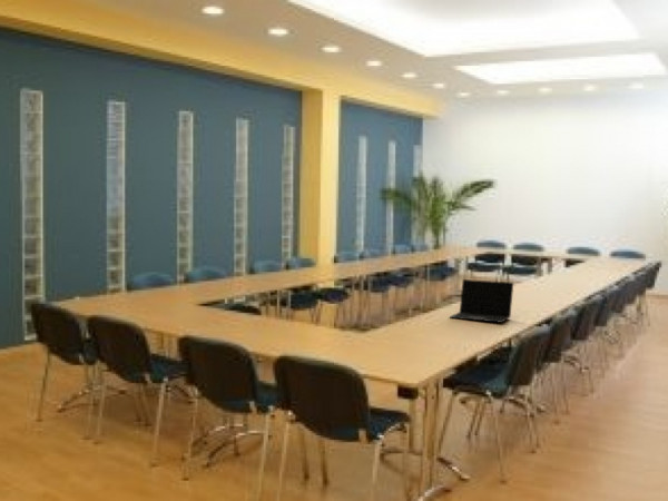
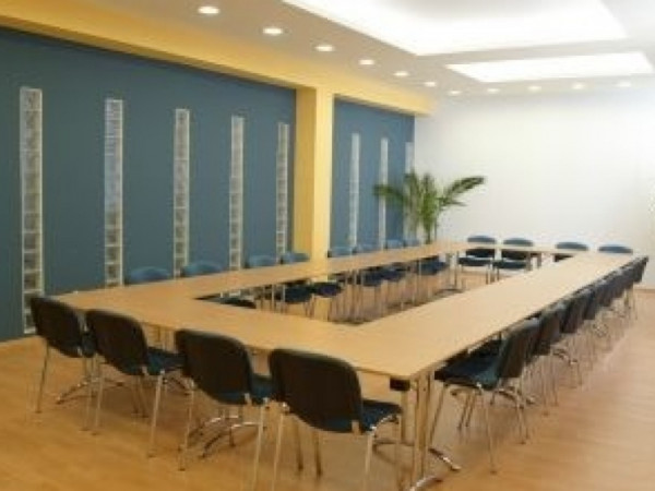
- laptop (481, 299)
